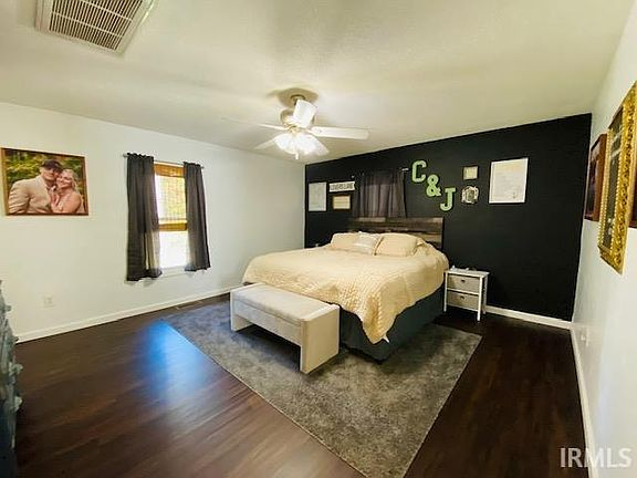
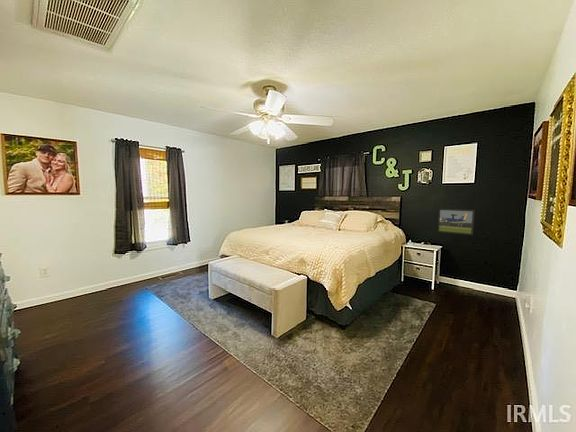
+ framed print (455, 221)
